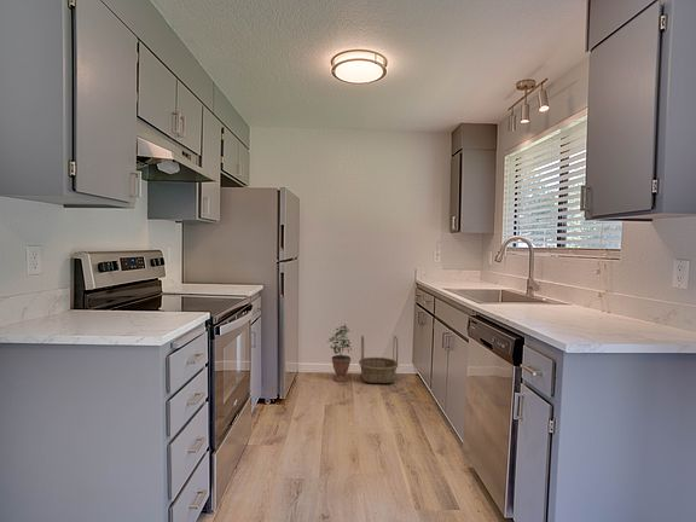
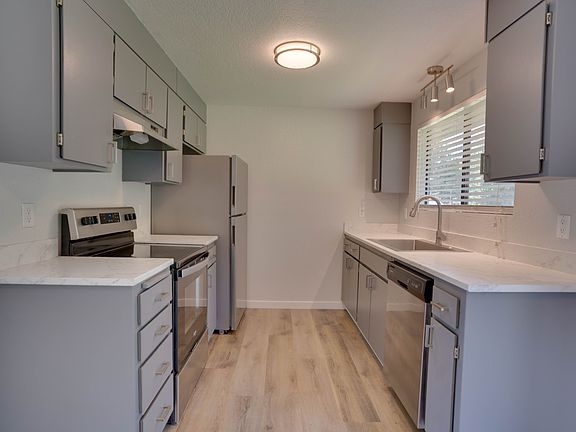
- potted plant (340, 350)
- basket (378, 358)
